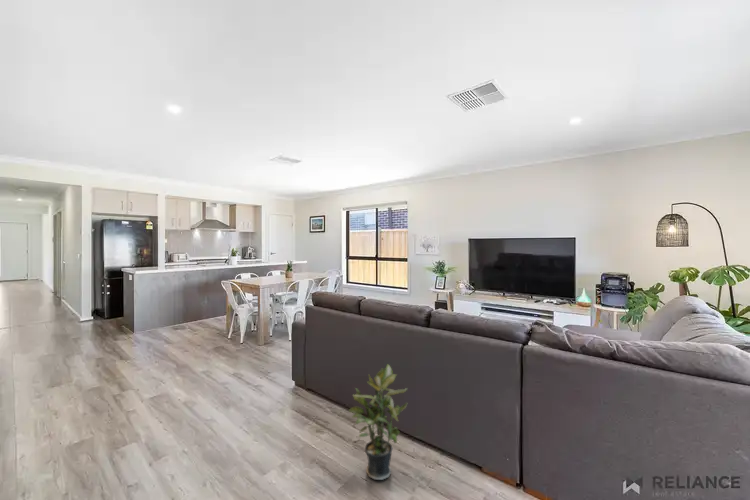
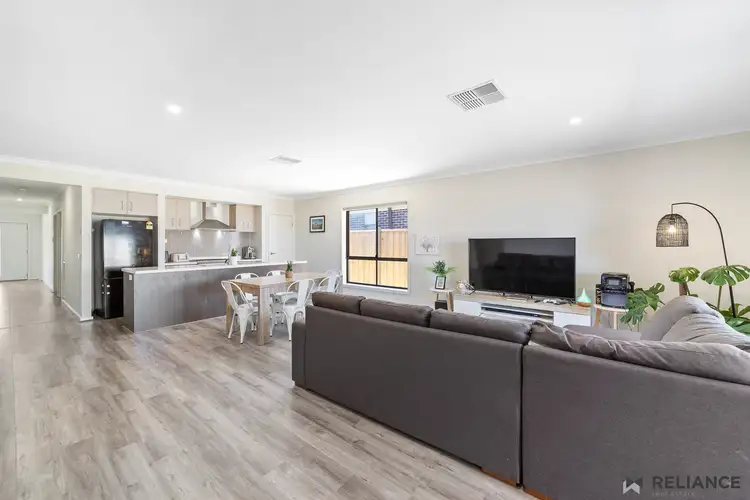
- potted plant (378, 417)
